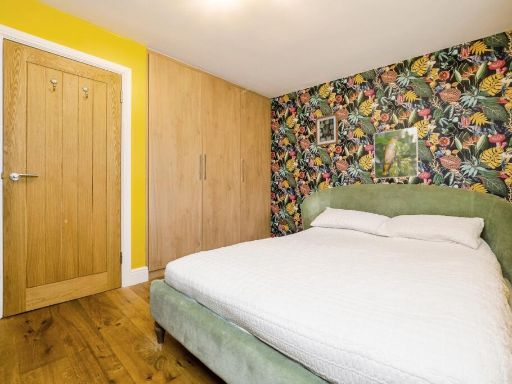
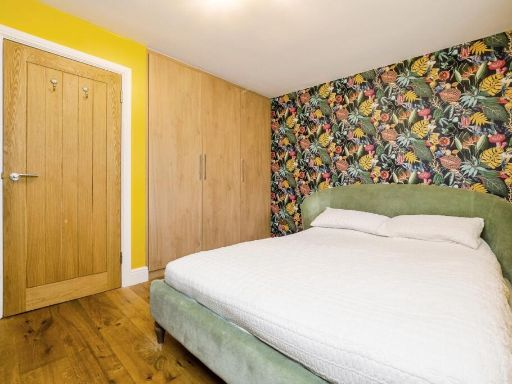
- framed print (395, 154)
- wall art (326, 130)
